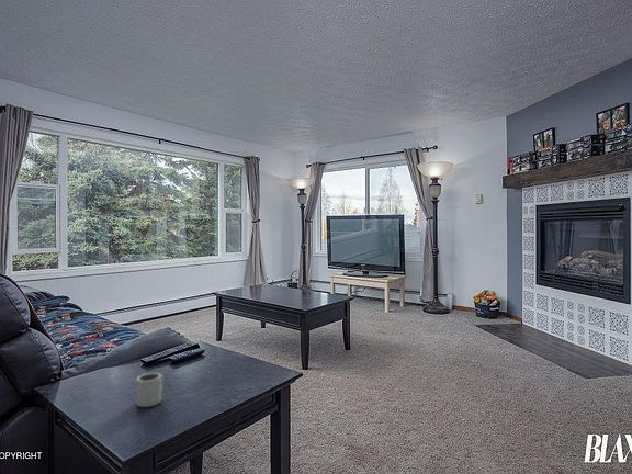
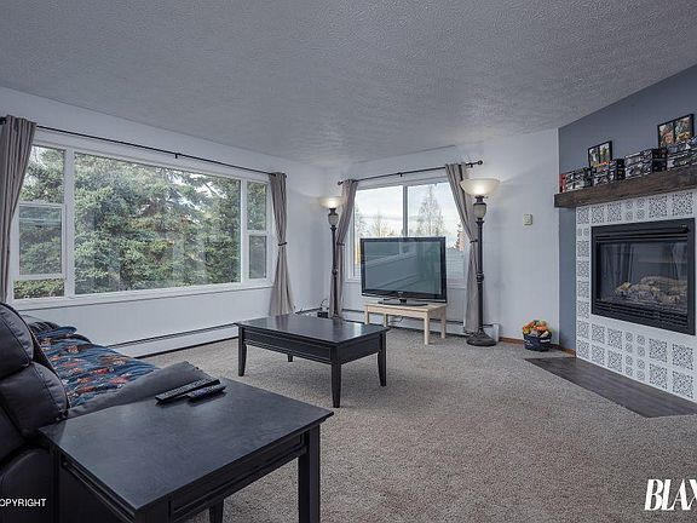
- cup (151, 387)
